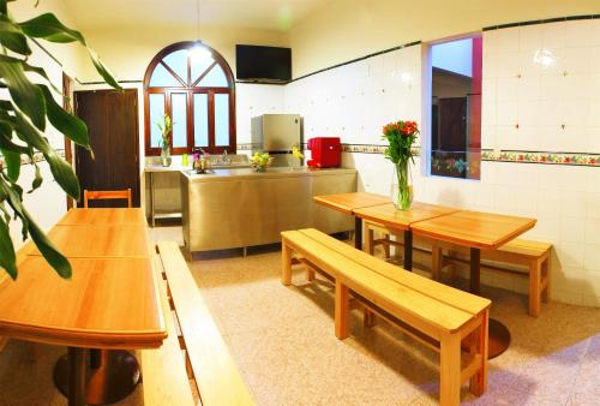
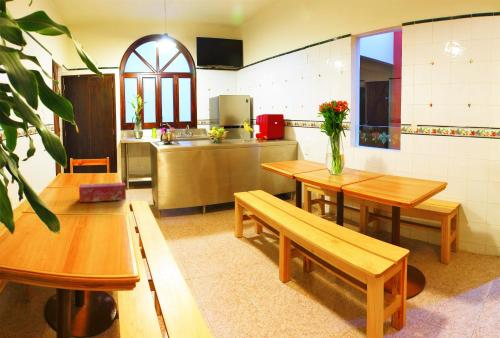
+ tissue box (103, 192)
